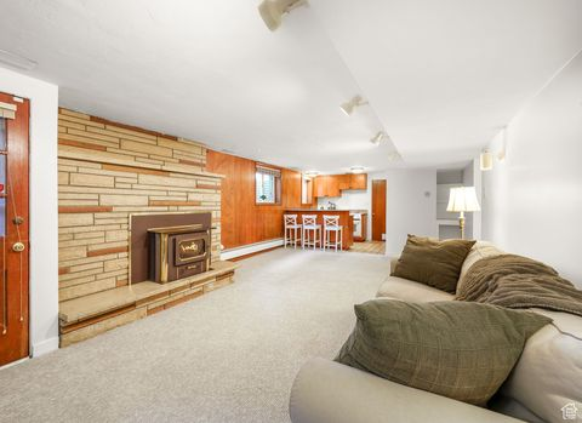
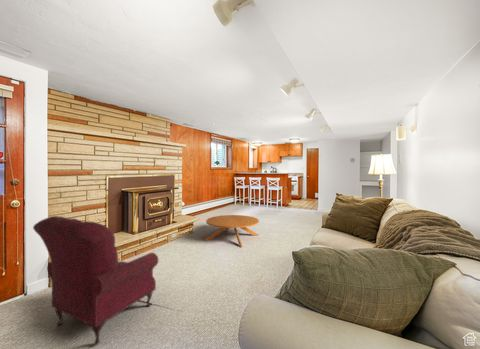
+ armchair (100, 265)
+ coffee table (232, 227)
